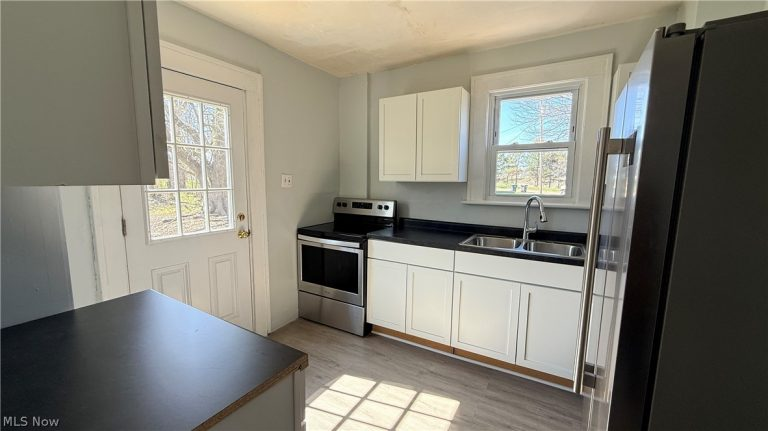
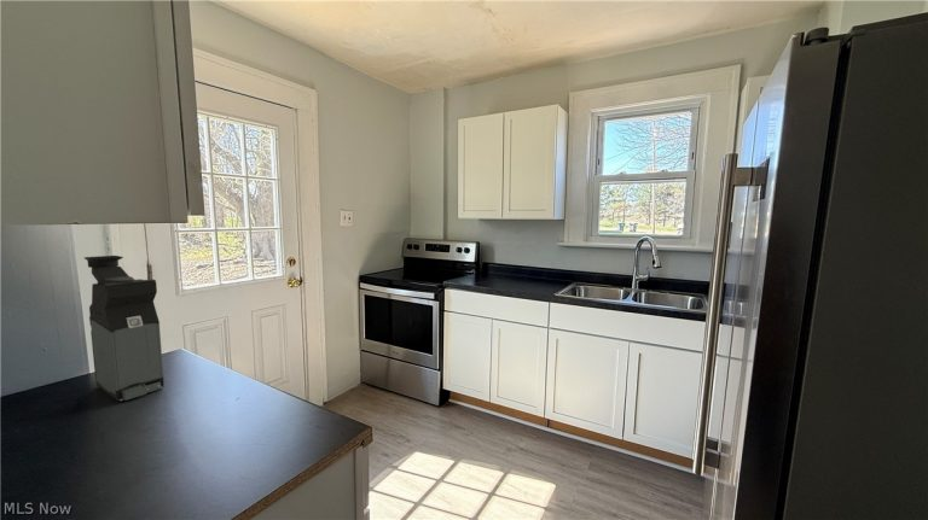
+ coffee maker (122, 323)
